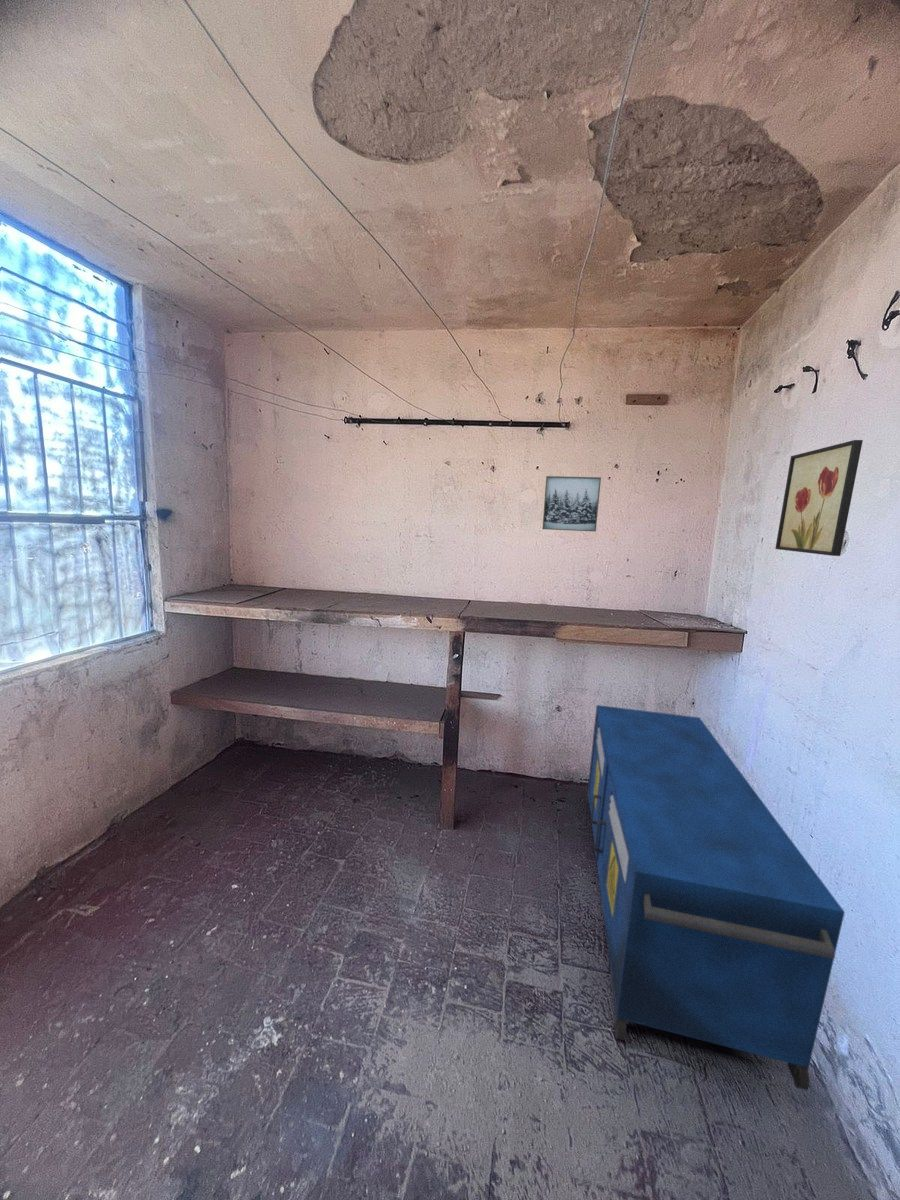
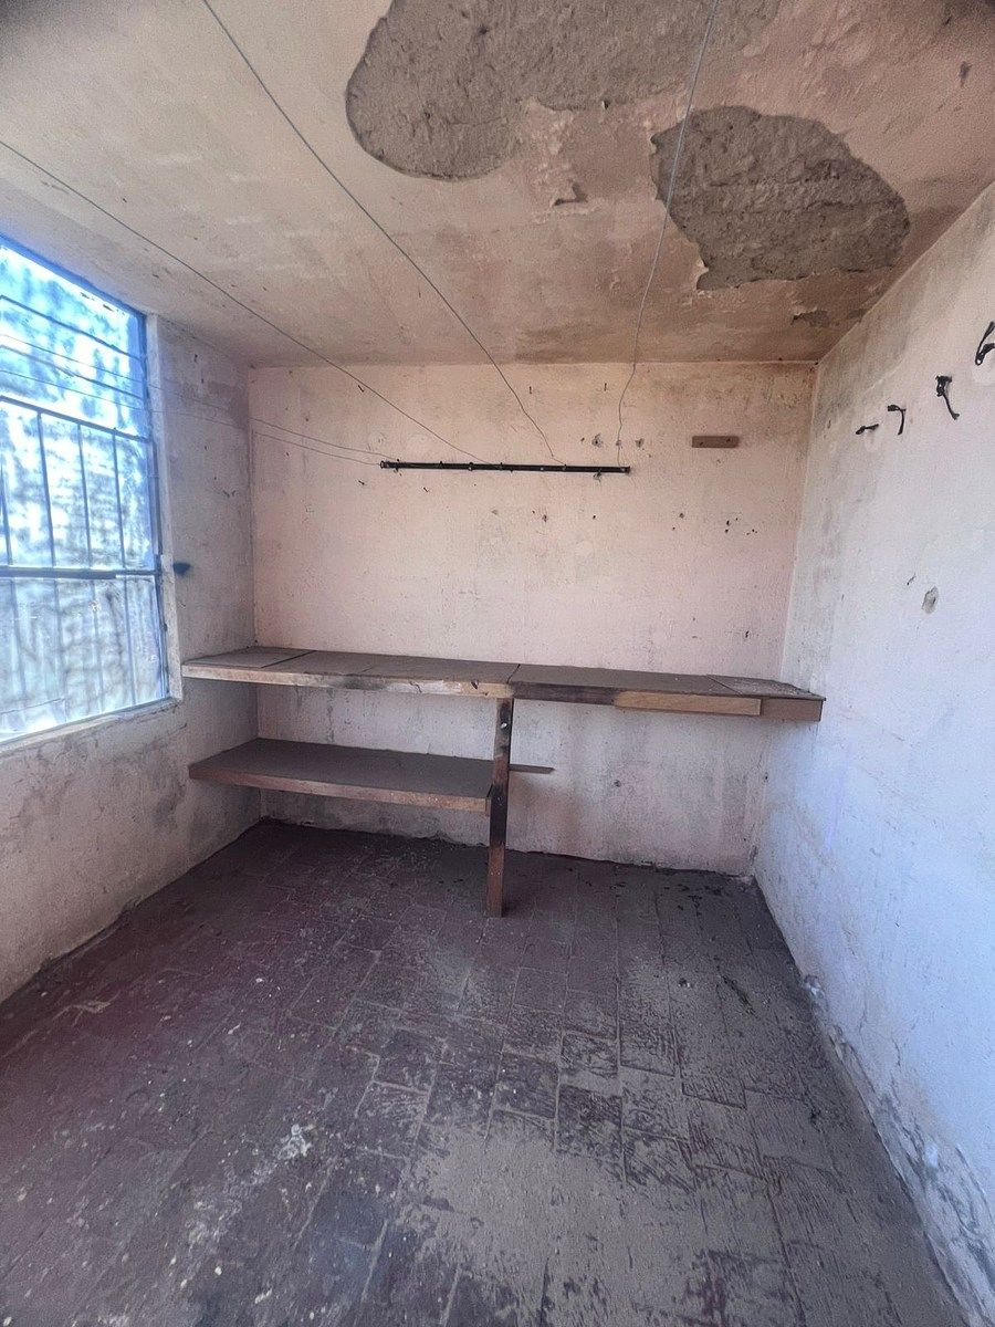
- wall art (570, 503)
- wall art (815, 501)
- storage cabinet (662, 835)
